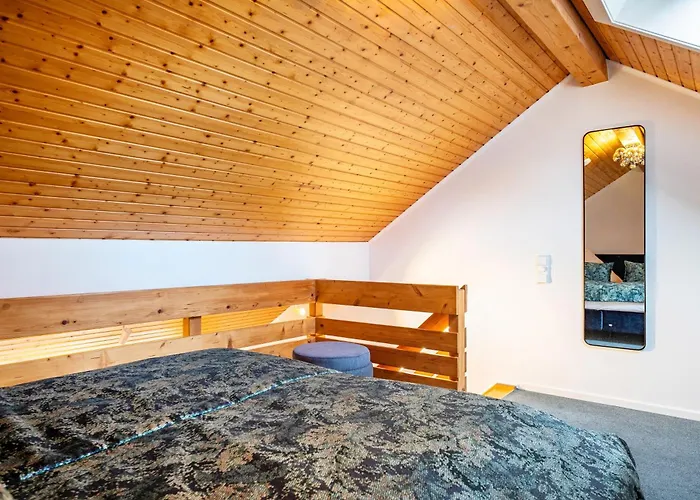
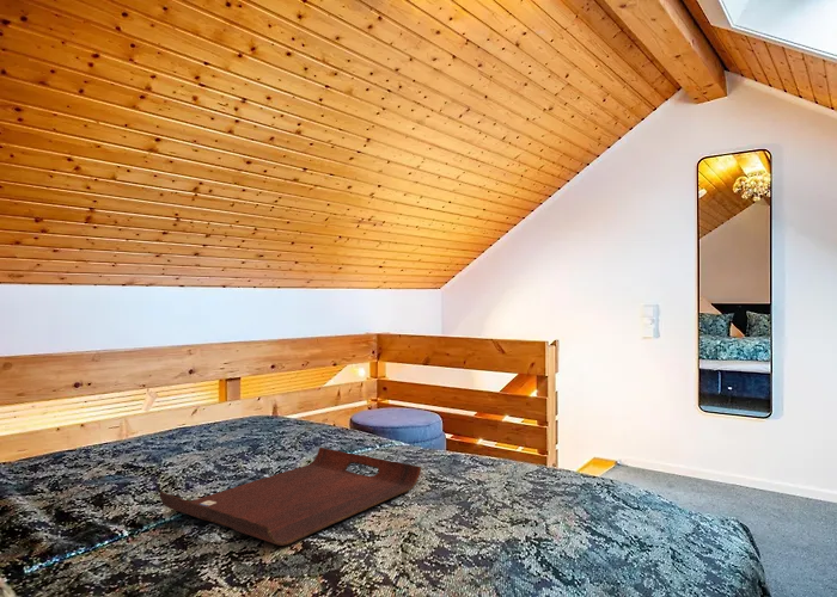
+ serving tray (299, 488)
